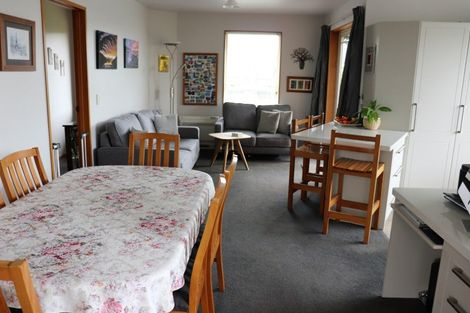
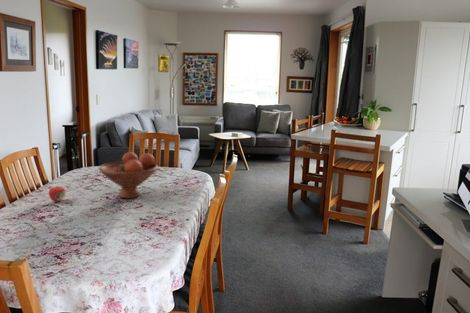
+ fruit bowl (129, 175)
+ apple (57, 193)
